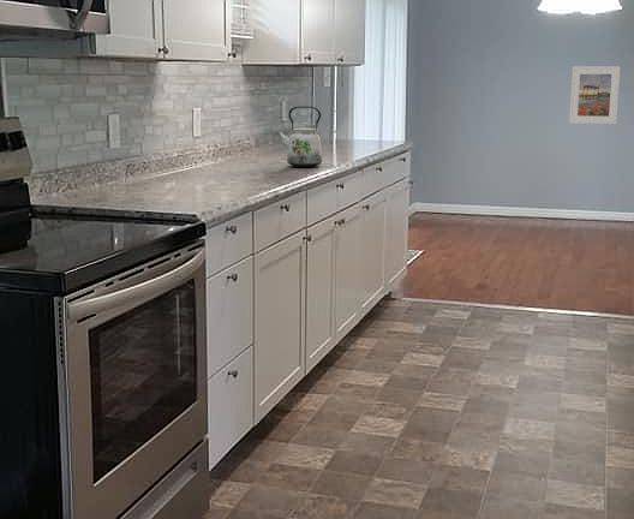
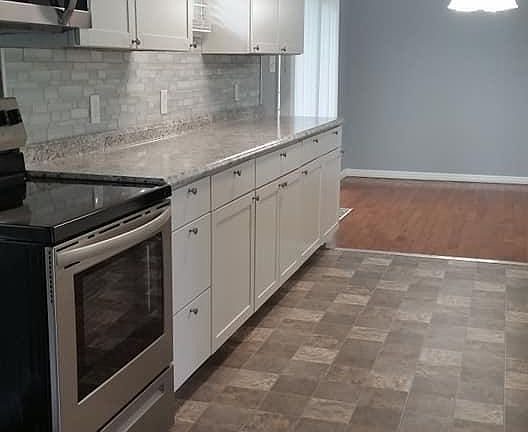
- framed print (594, 95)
- kettle (298, 136)
